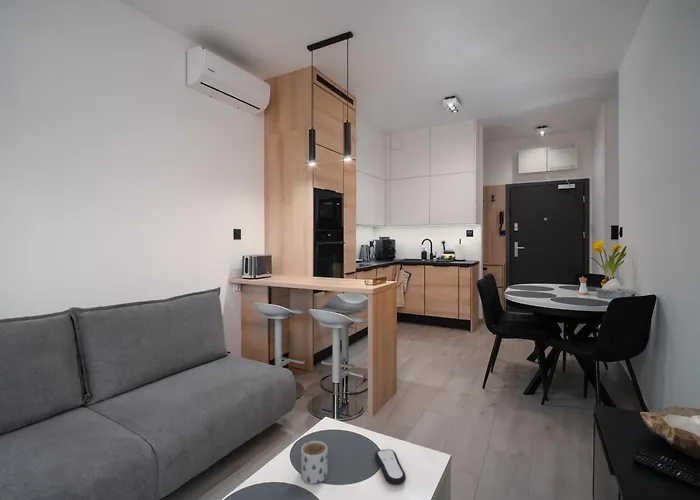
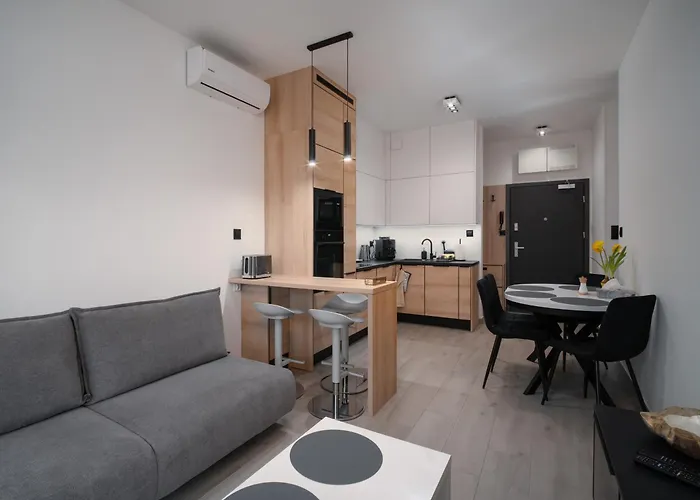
- remote control (390, 465)
- mug (313, 458)
